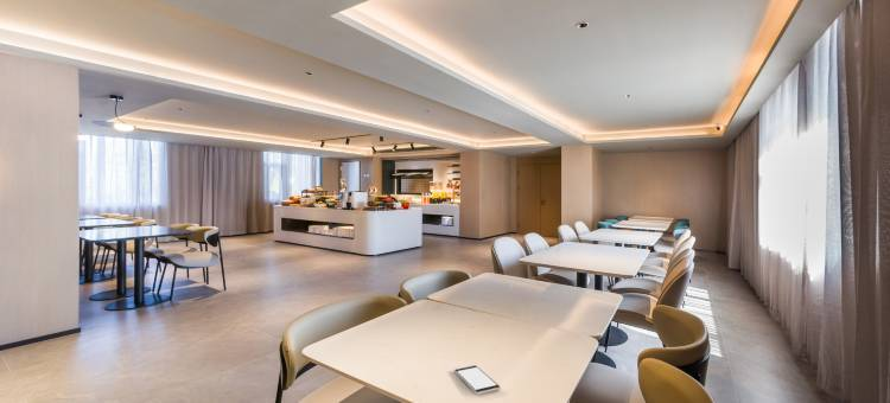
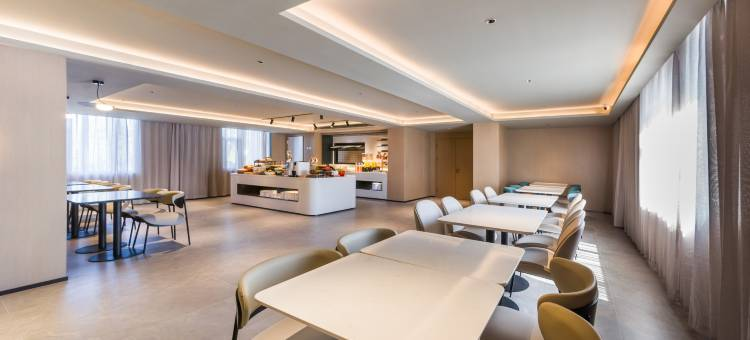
- smartphone (476, 378)
